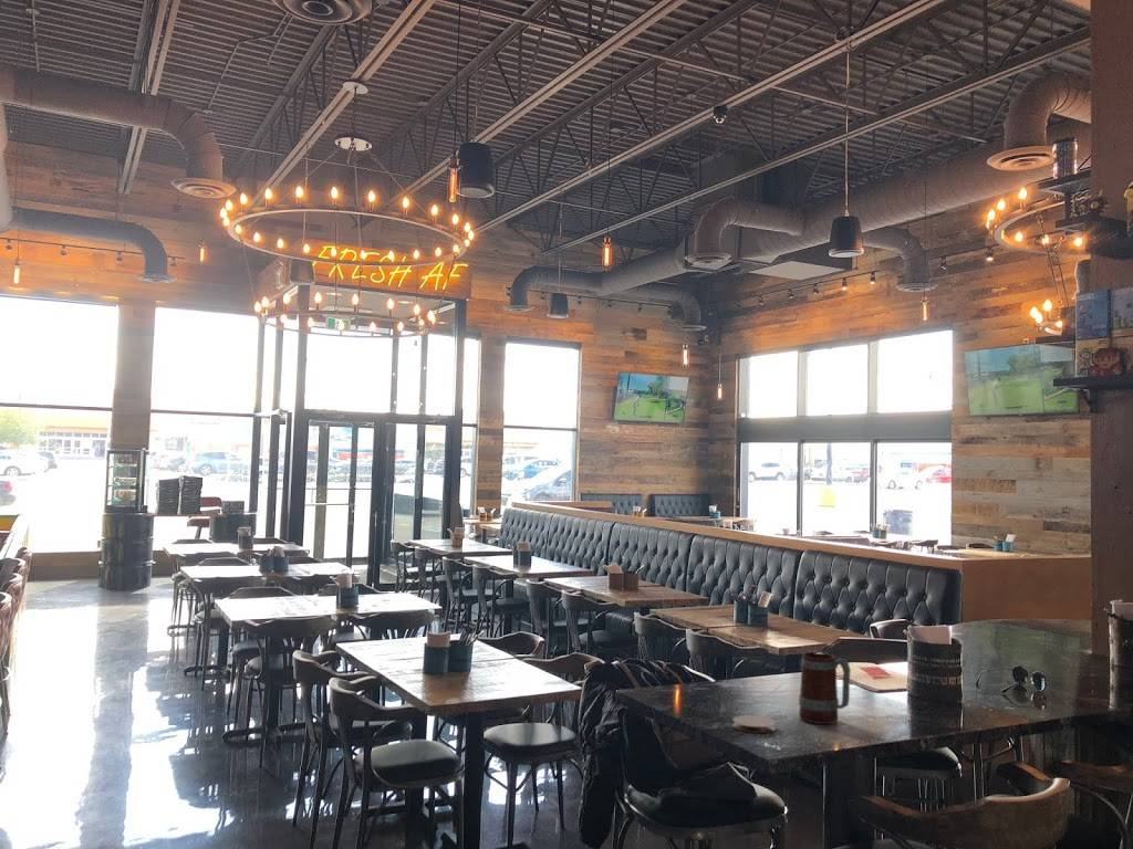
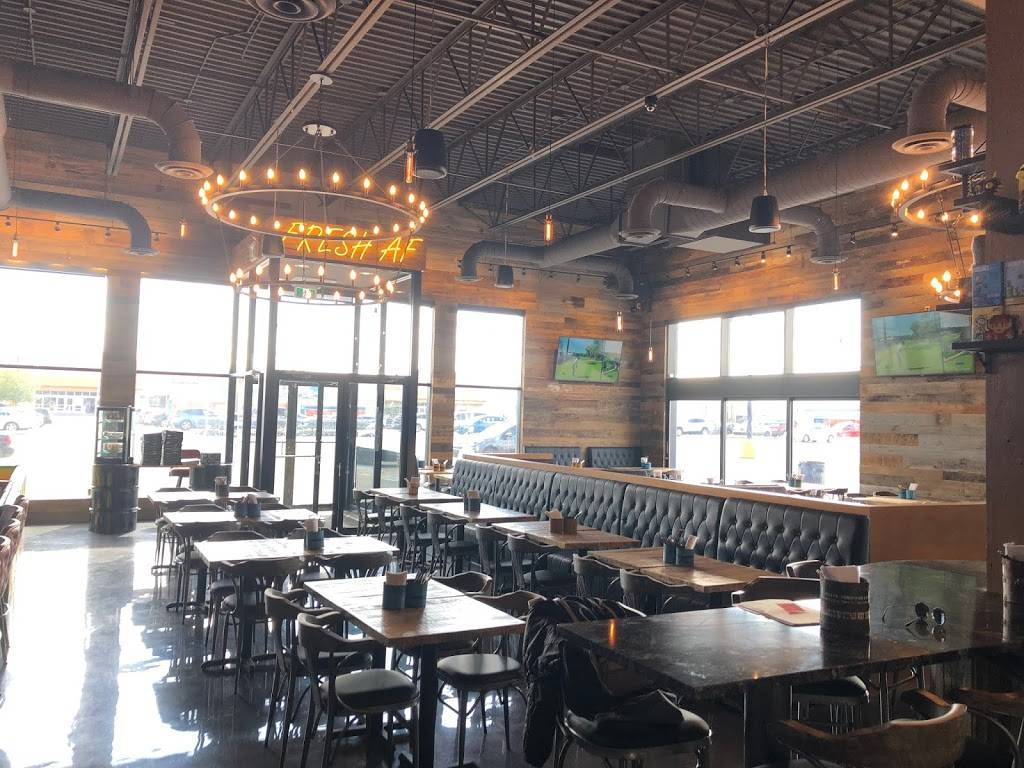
- coaster (753, 723)
- beer mug (824, 688)
